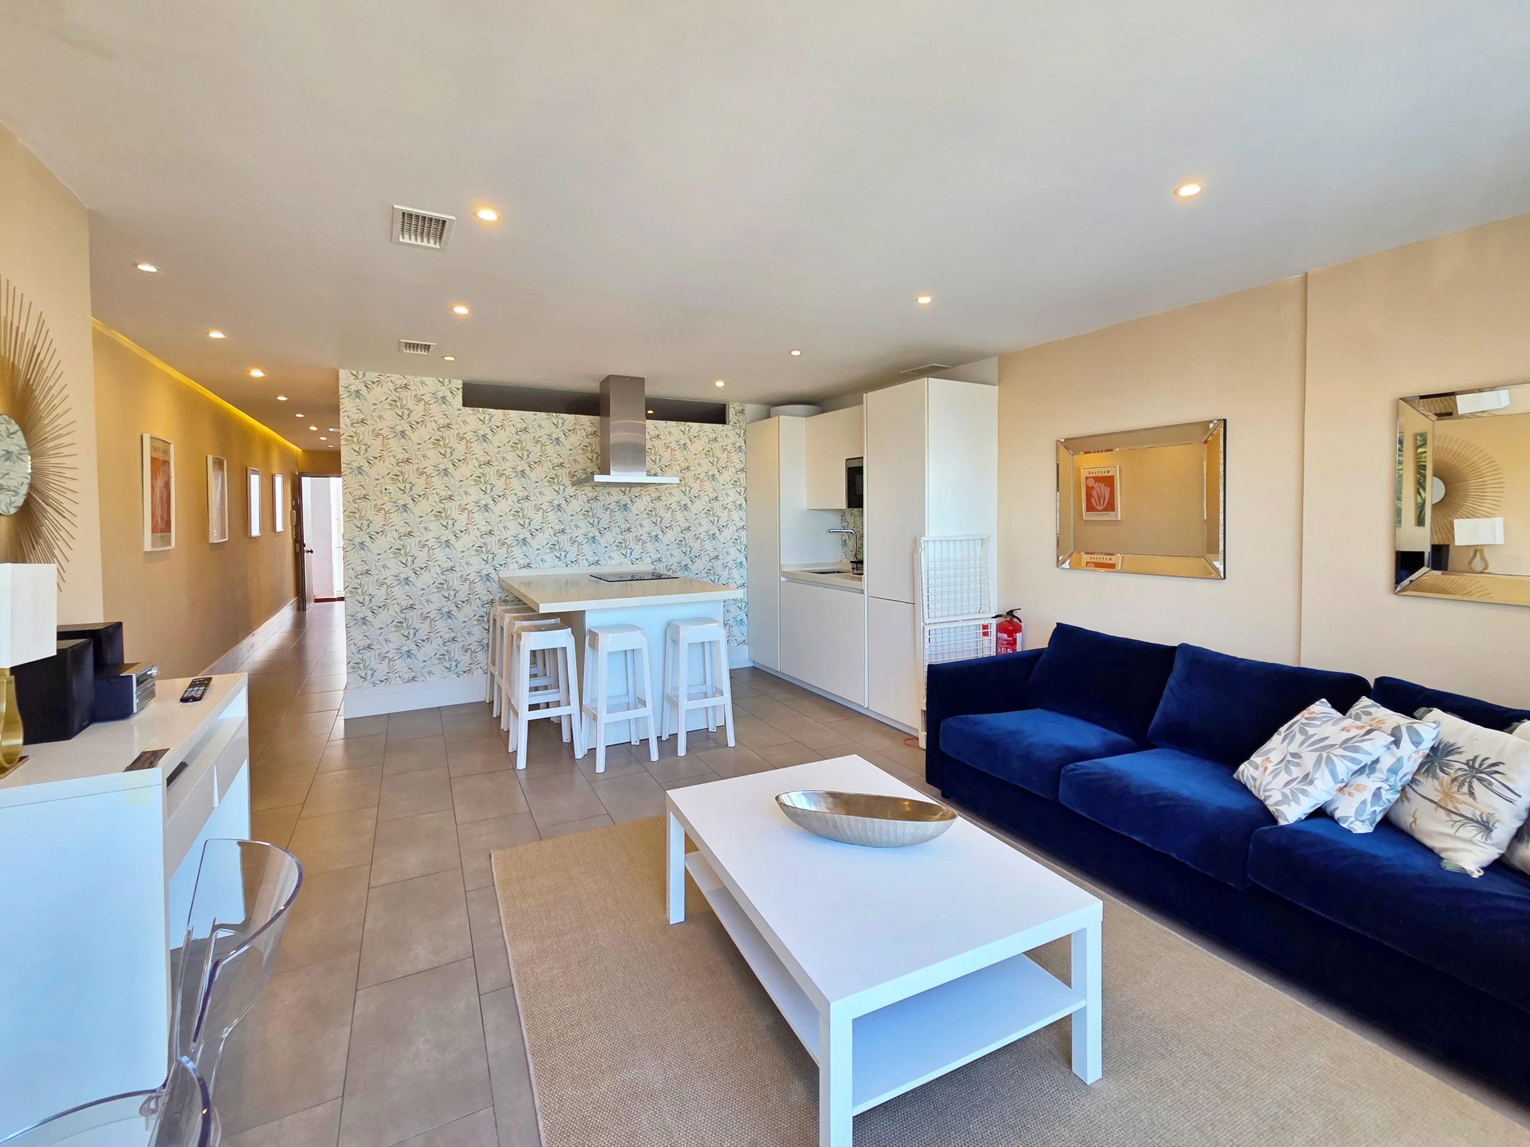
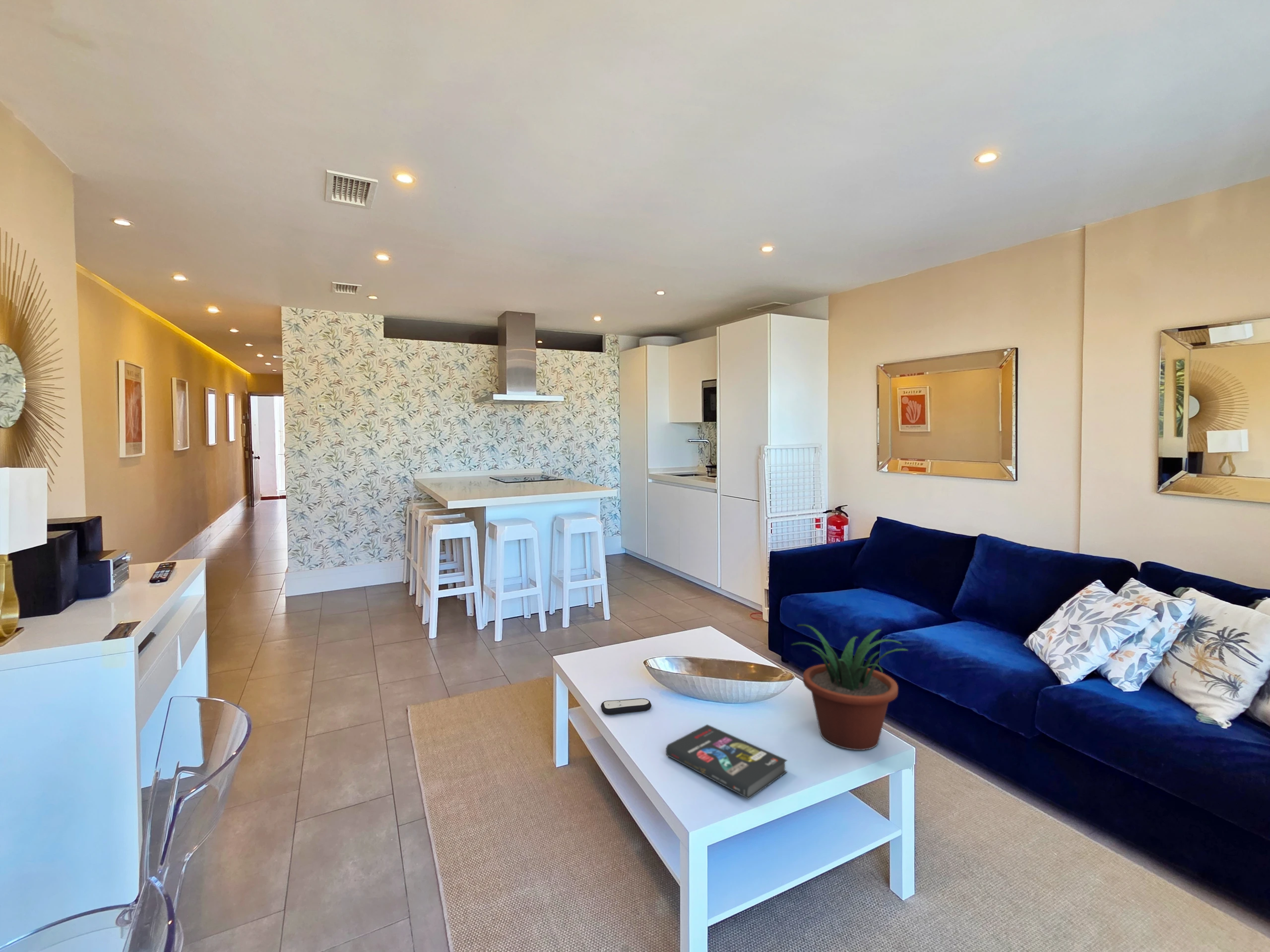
+ book (725, 758)
+ remote control (626, 706)
+ potted plant (848, 683)
